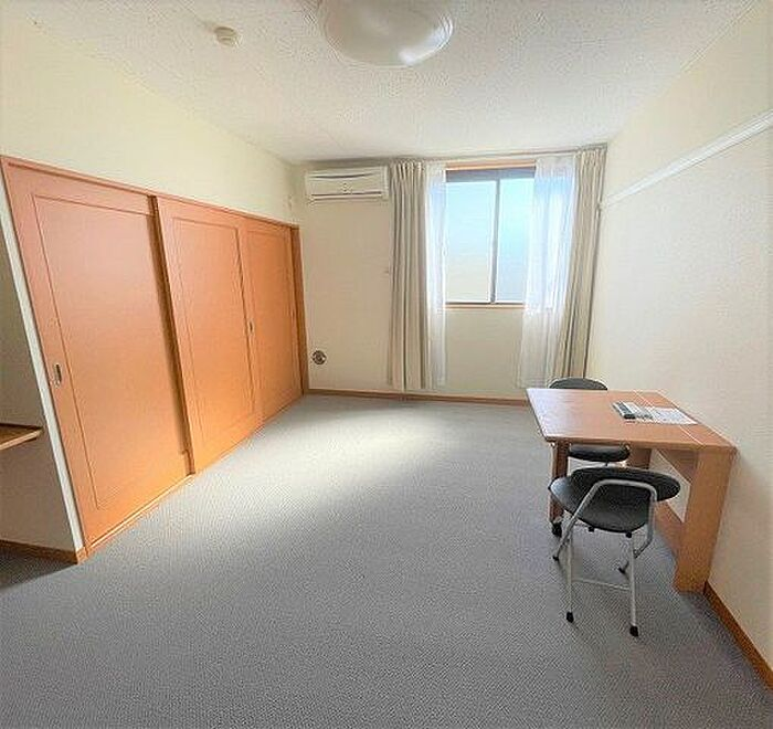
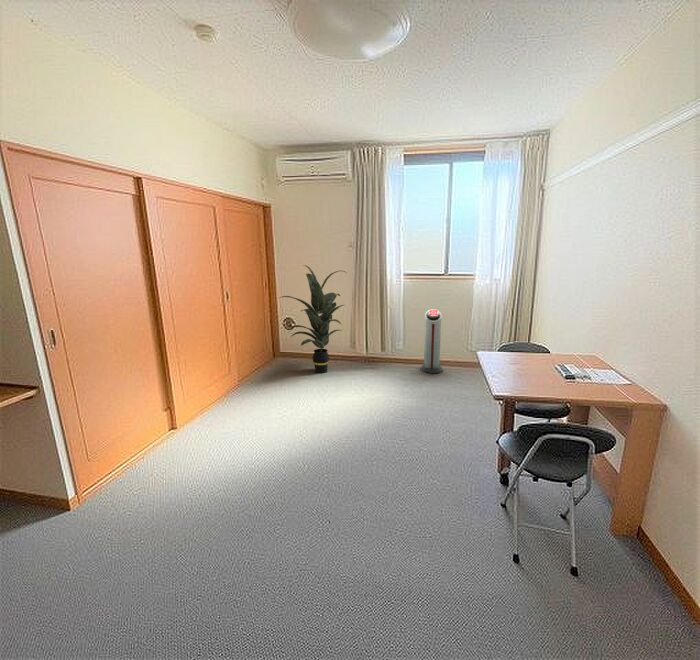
+ indoor plant (316, 319)
+ air purifier (432, 340)
